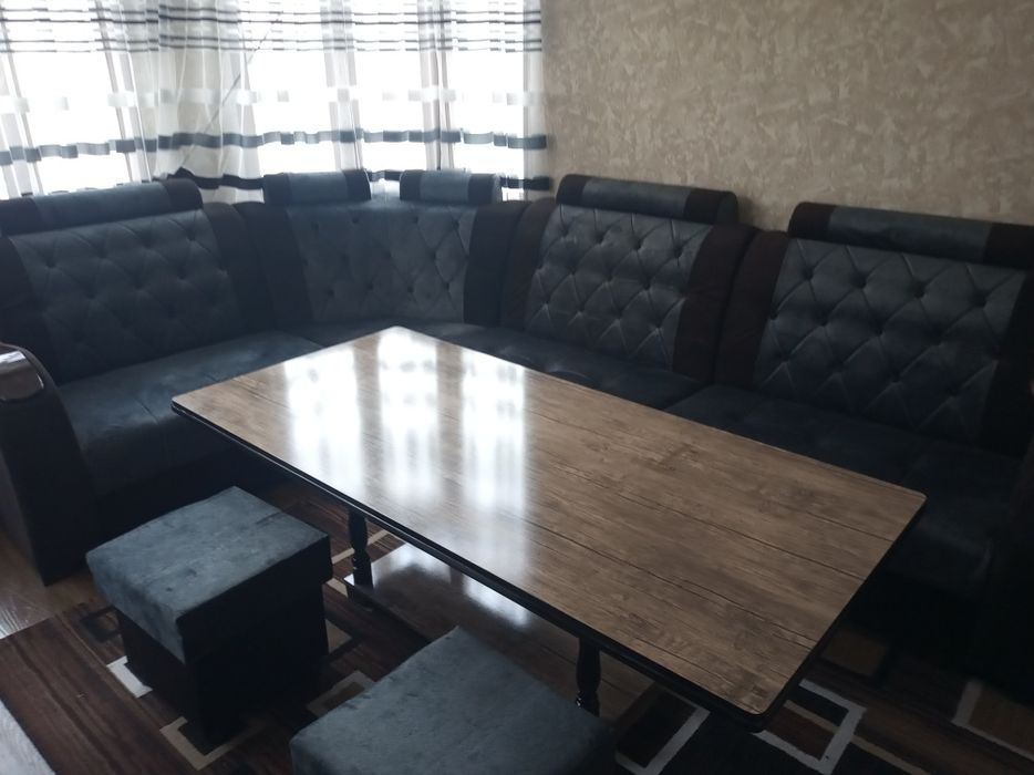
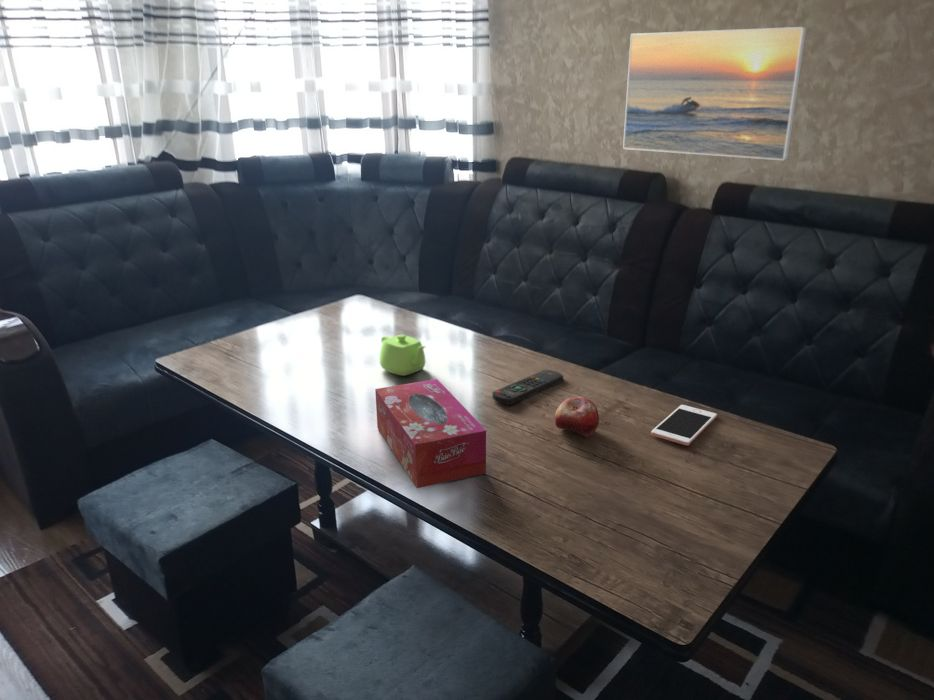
+ teapot (403, 353)
+ cell phone (684, 424)
+ remote control (528, 386)
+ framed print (705, 94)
+ tissue box (427, 429)
+ fruit (578, 416)
